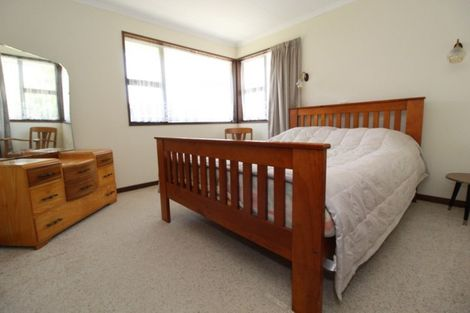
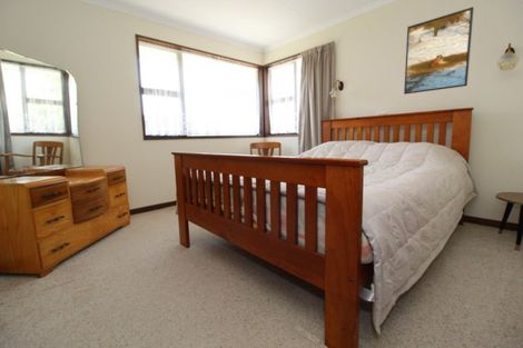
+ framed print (435, 54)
